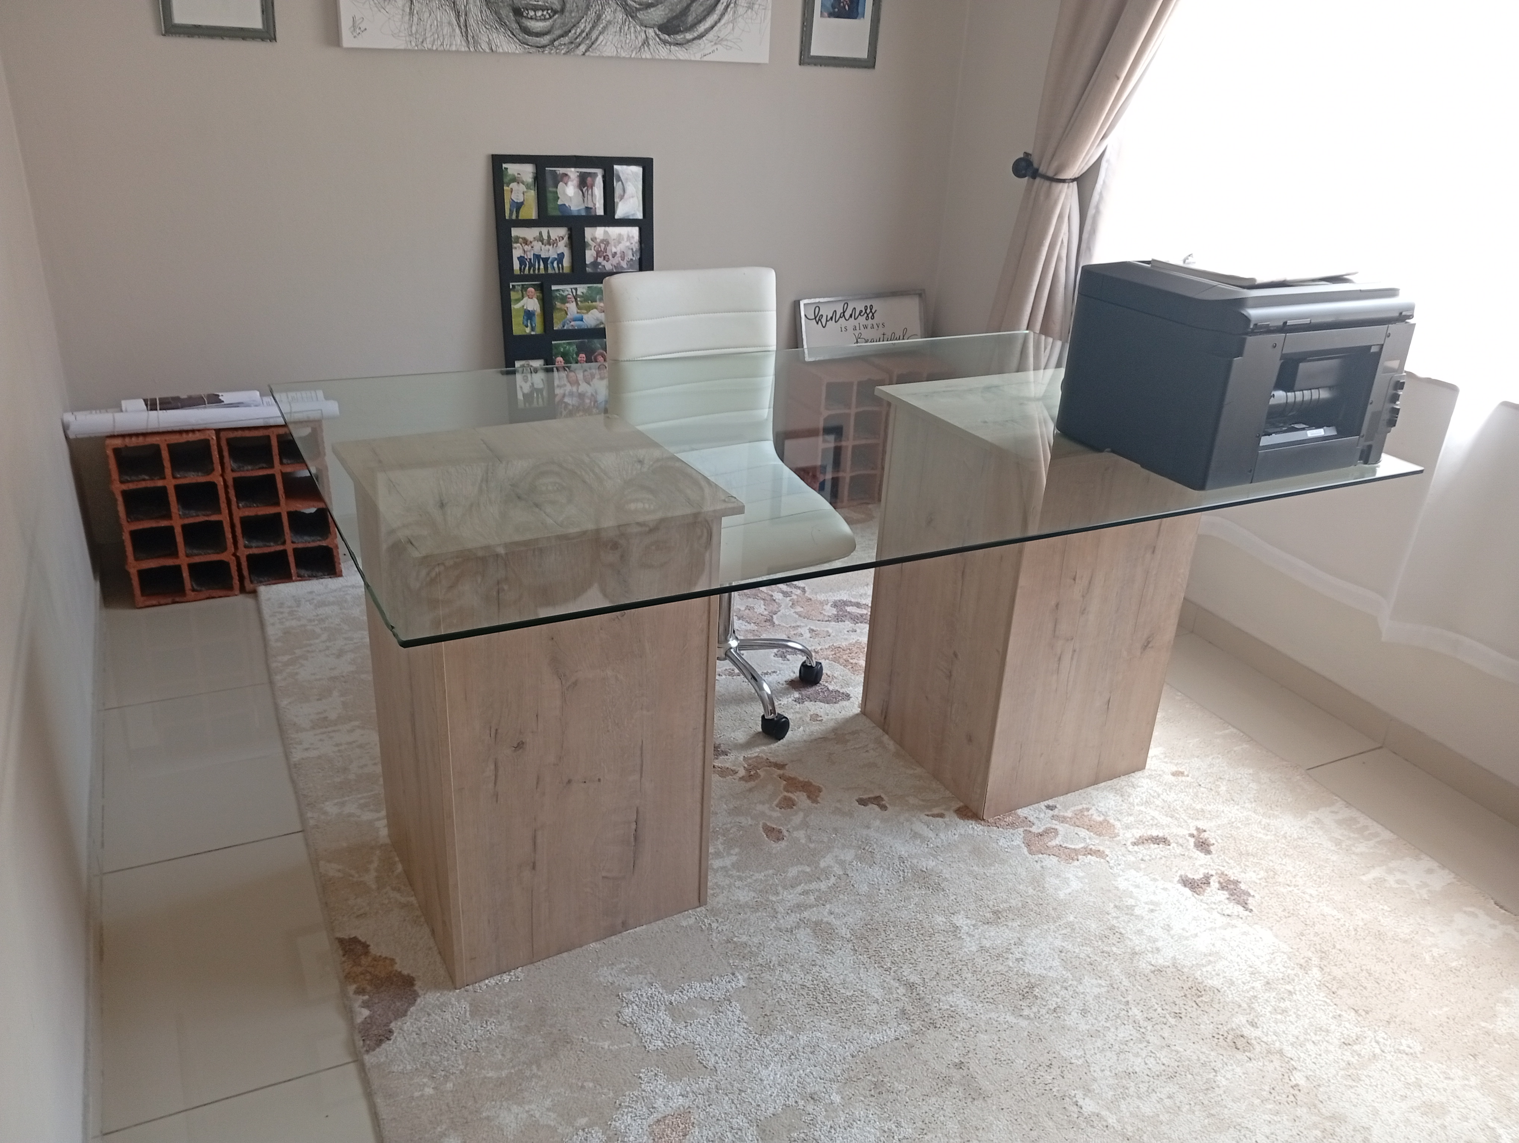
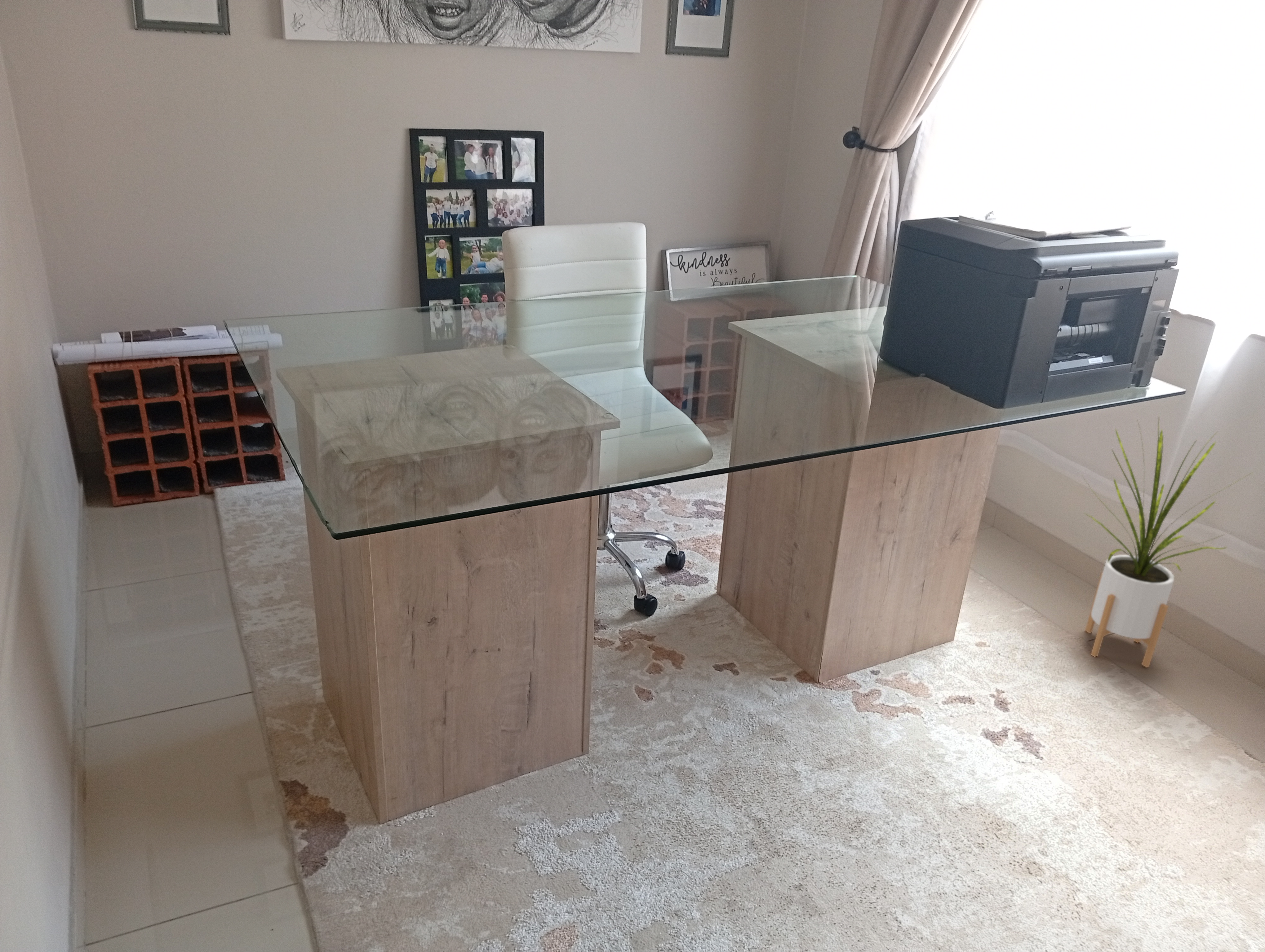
+ house plant (1152, 544)
